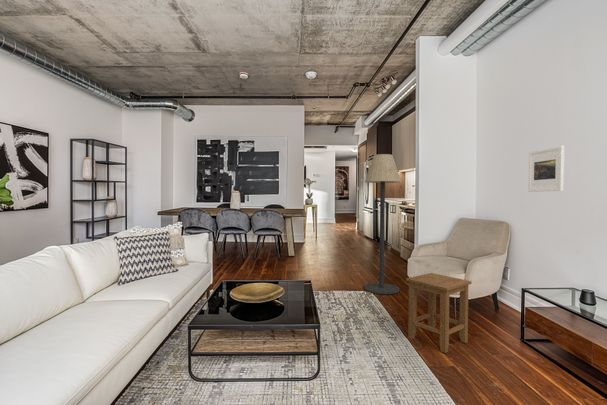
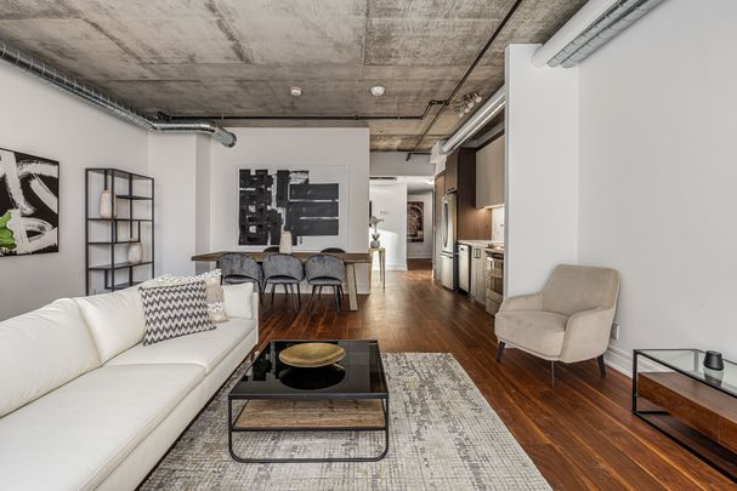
- stool (435, 309)
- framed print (545, 170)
- floor lamp (382, 222)
